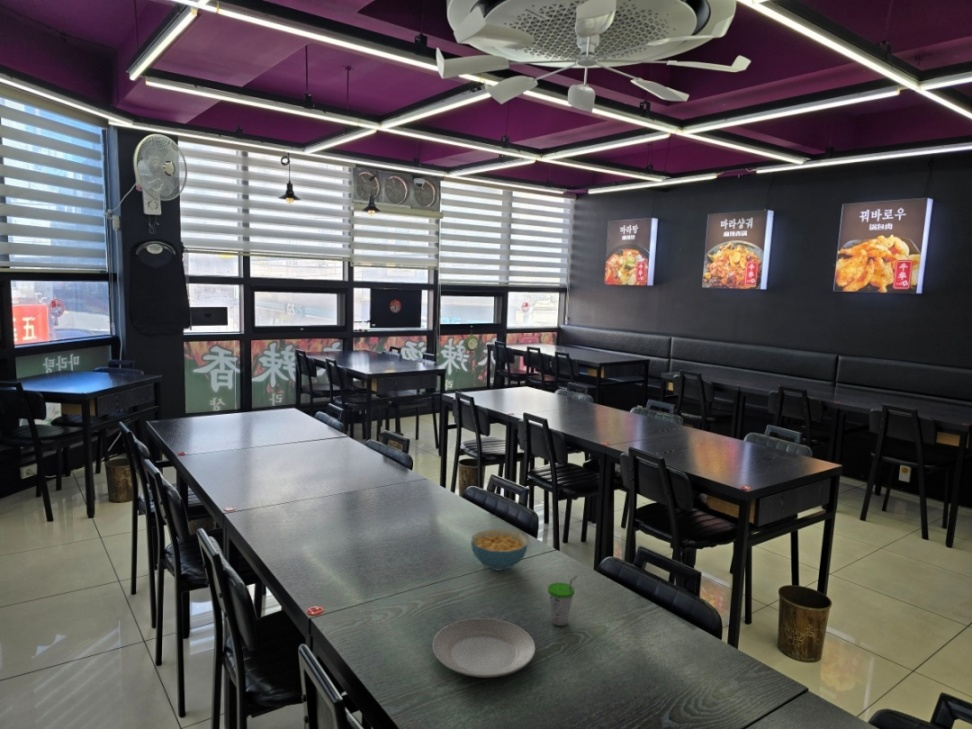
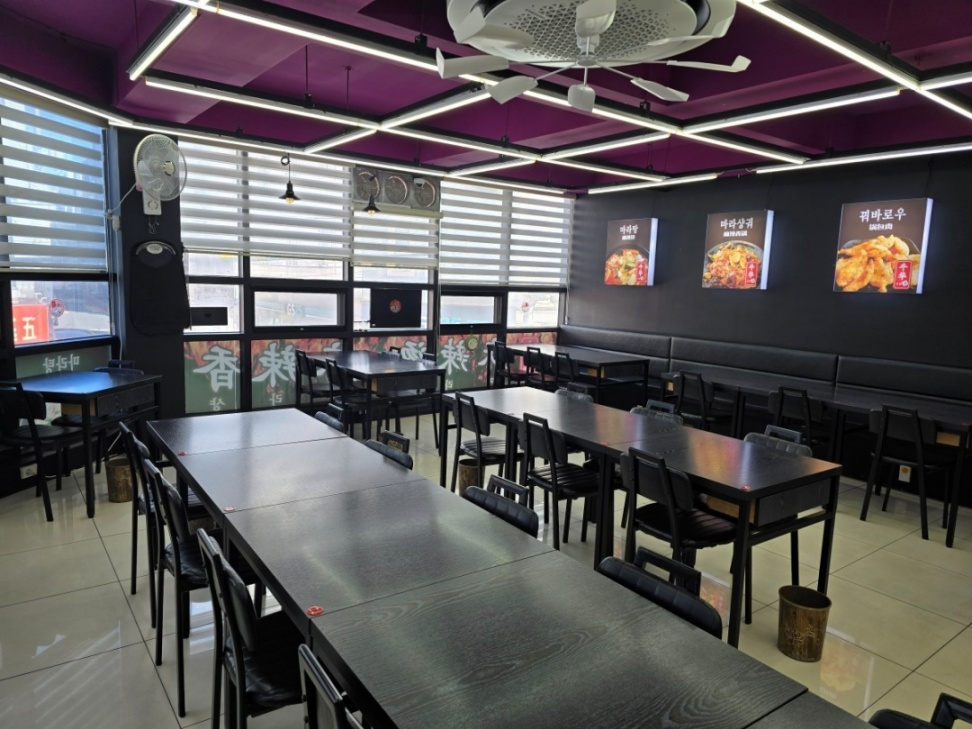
- cup (560, 597)
- plate (483, 650)
- cereal bowl (499, 553)
